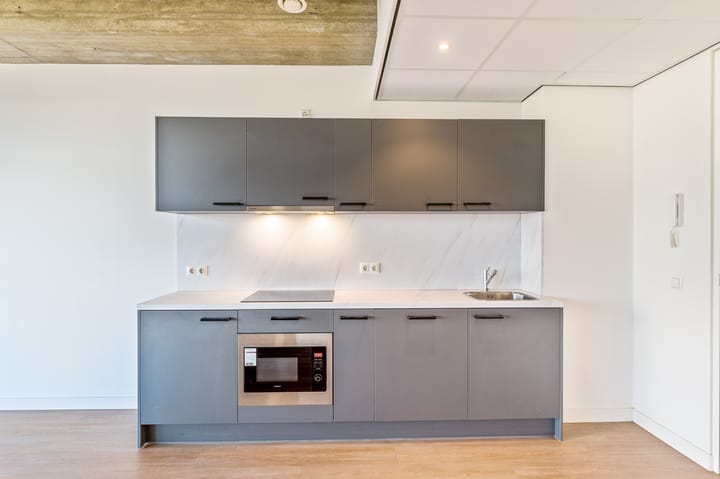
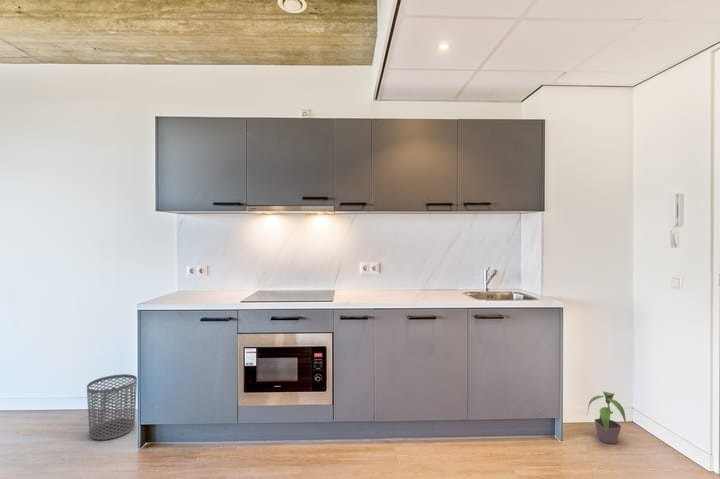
+ waste bin (112, 406)
+ potted plant (607, 417)
